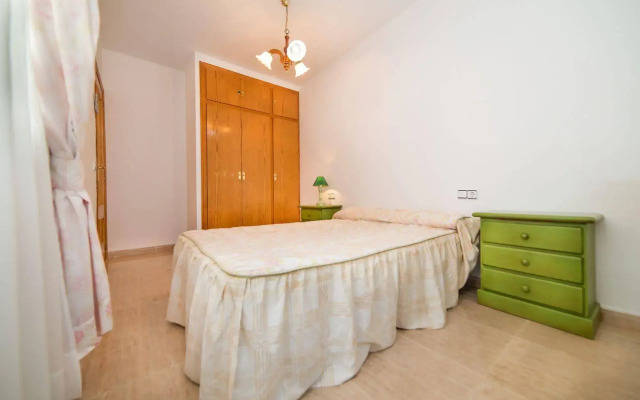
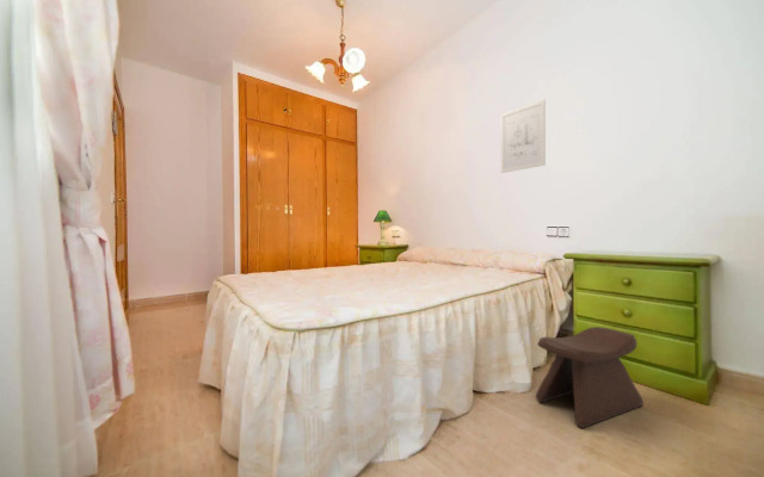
+ stool (587, 370)
+ wall art (522, 138)
